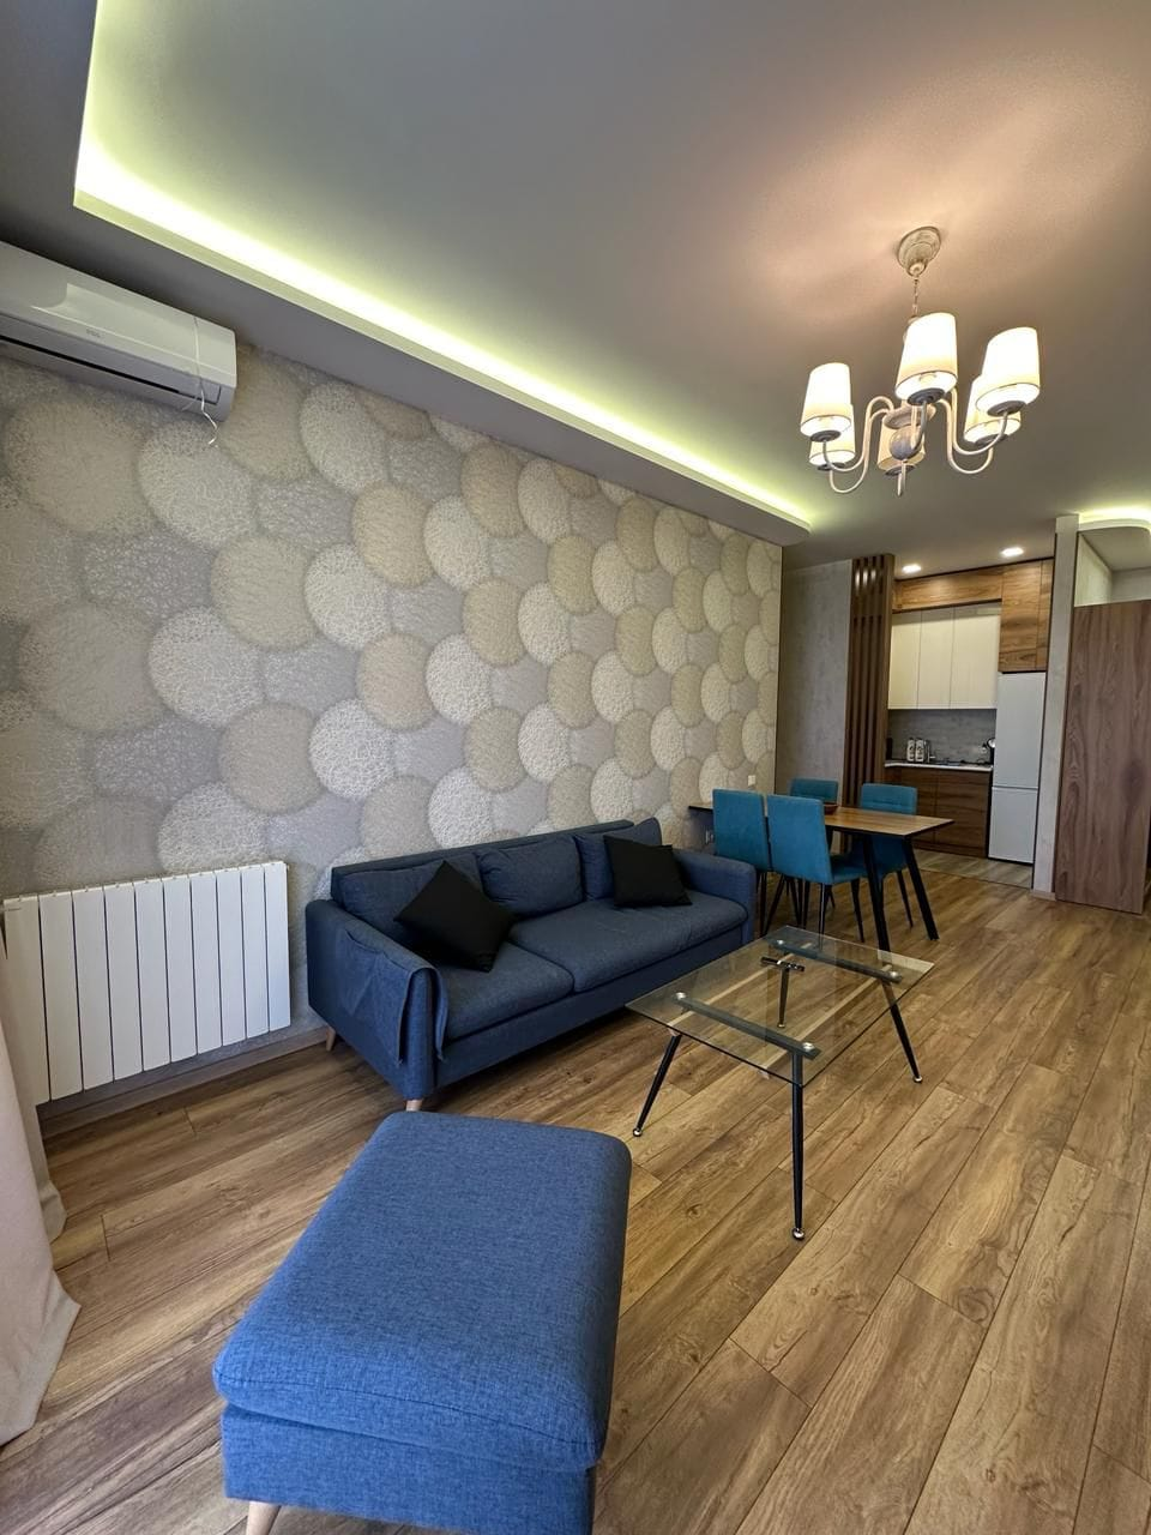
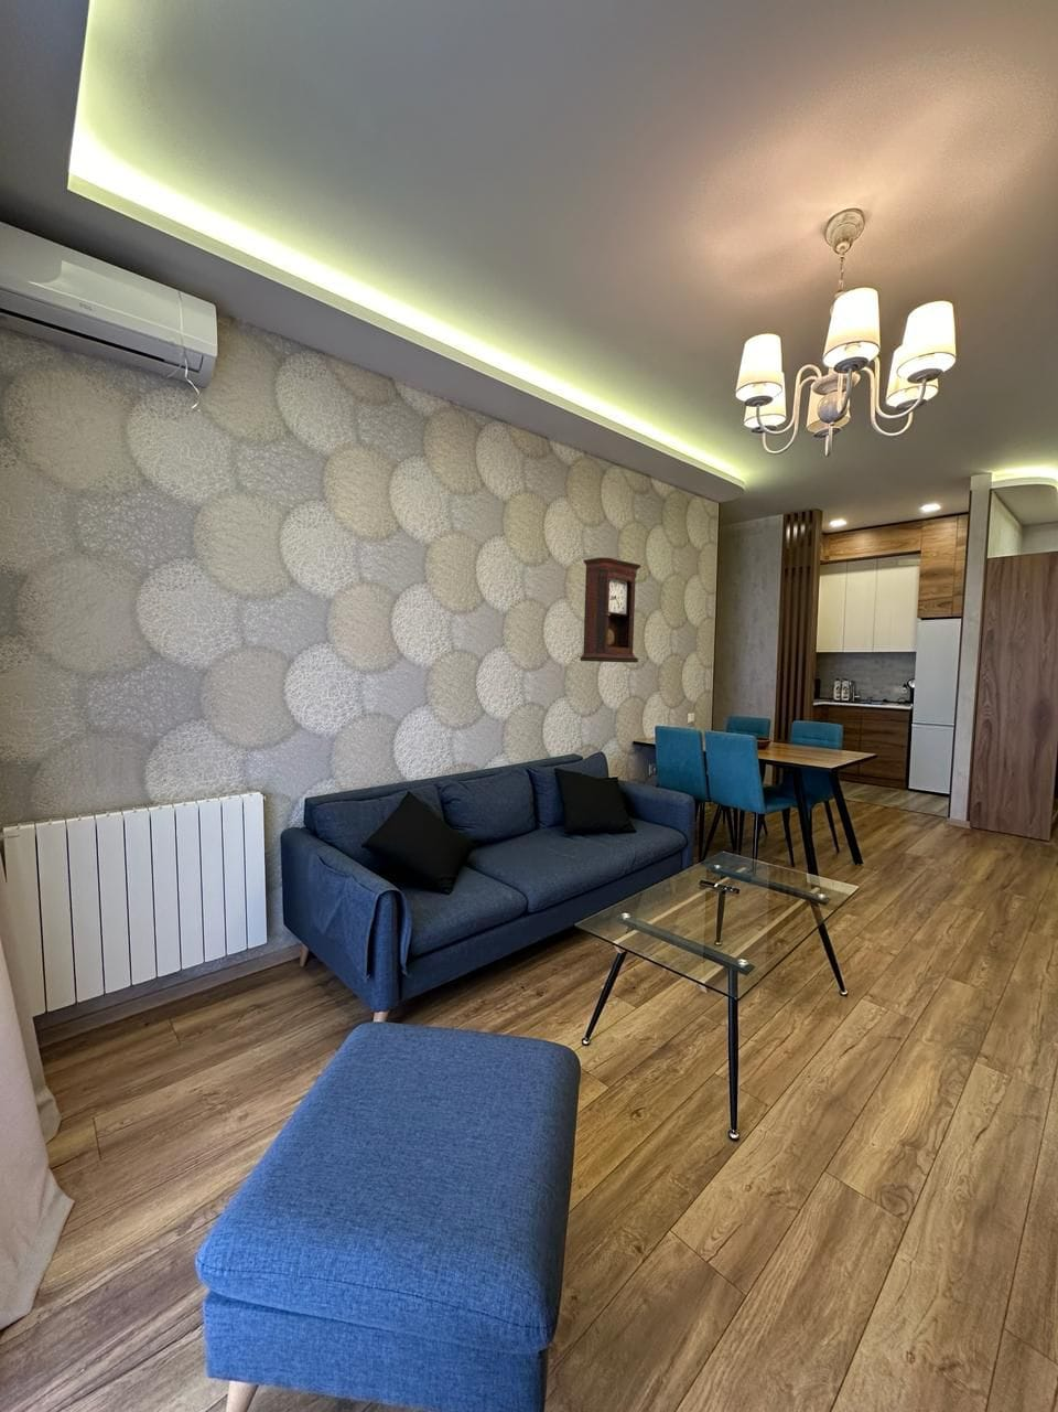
+ pendulum clock (612, 613)
